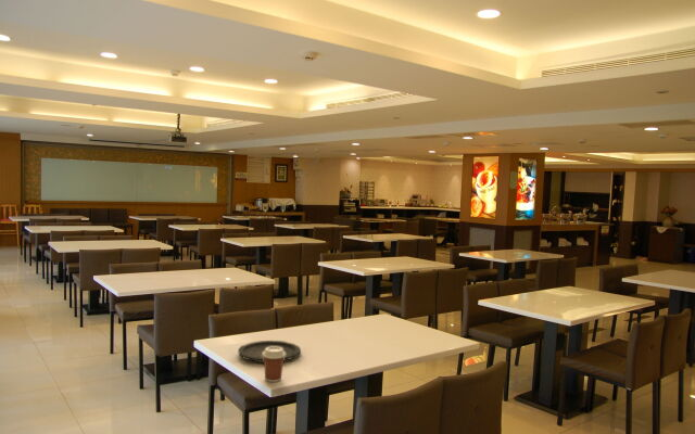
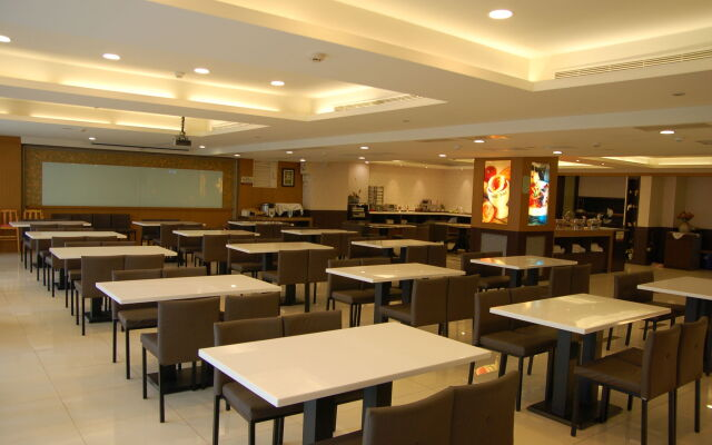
- coffee cup (274, 363)
- plate (269, 346)
